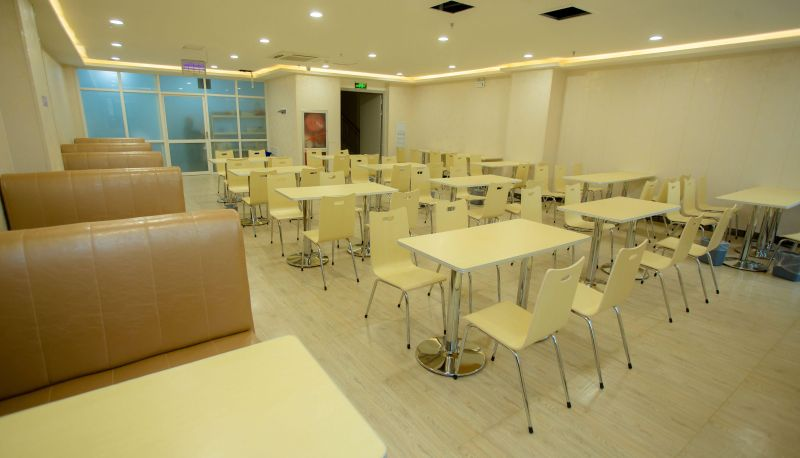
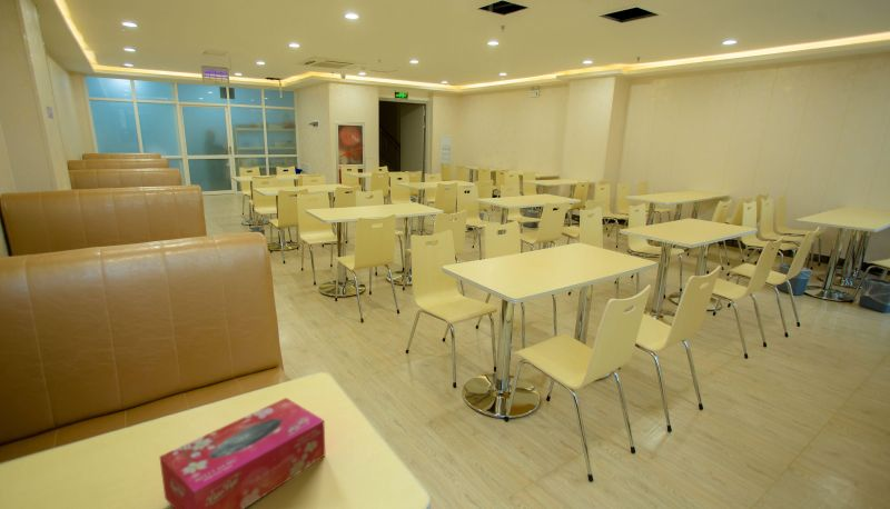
+ tissue box (249, 457)
